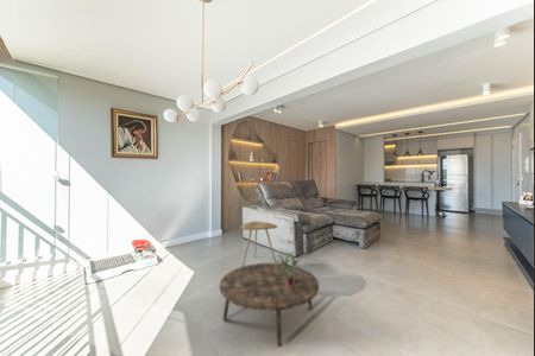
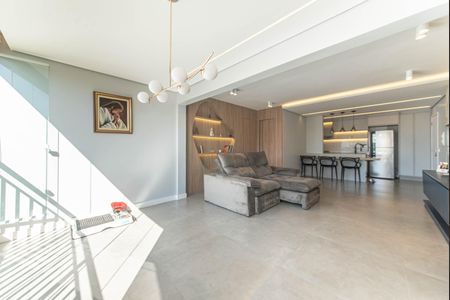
- side table (256, 243)
- potted plant (291, 269)
- coffee table (269, 297)
